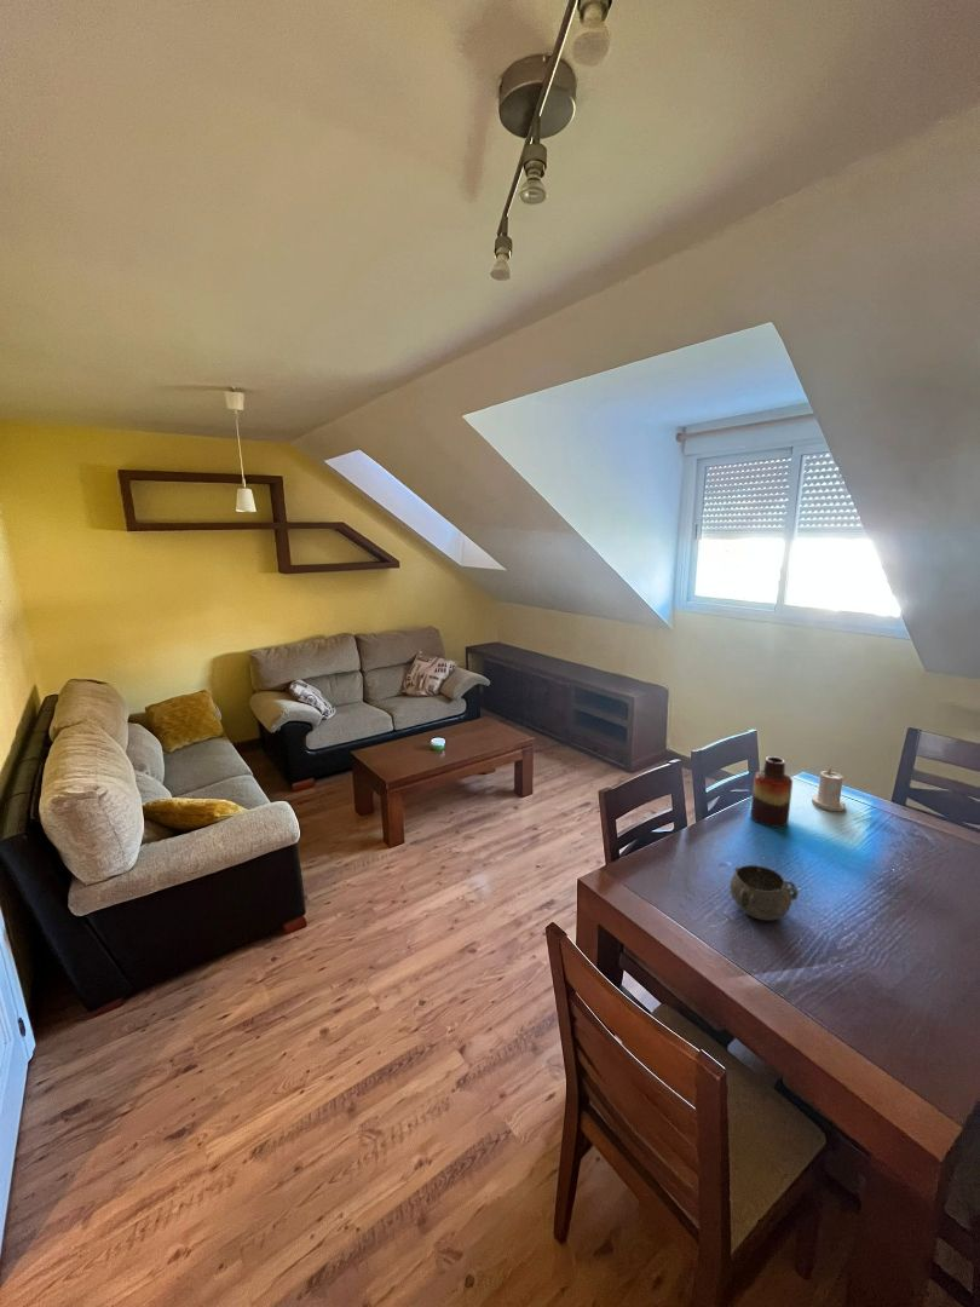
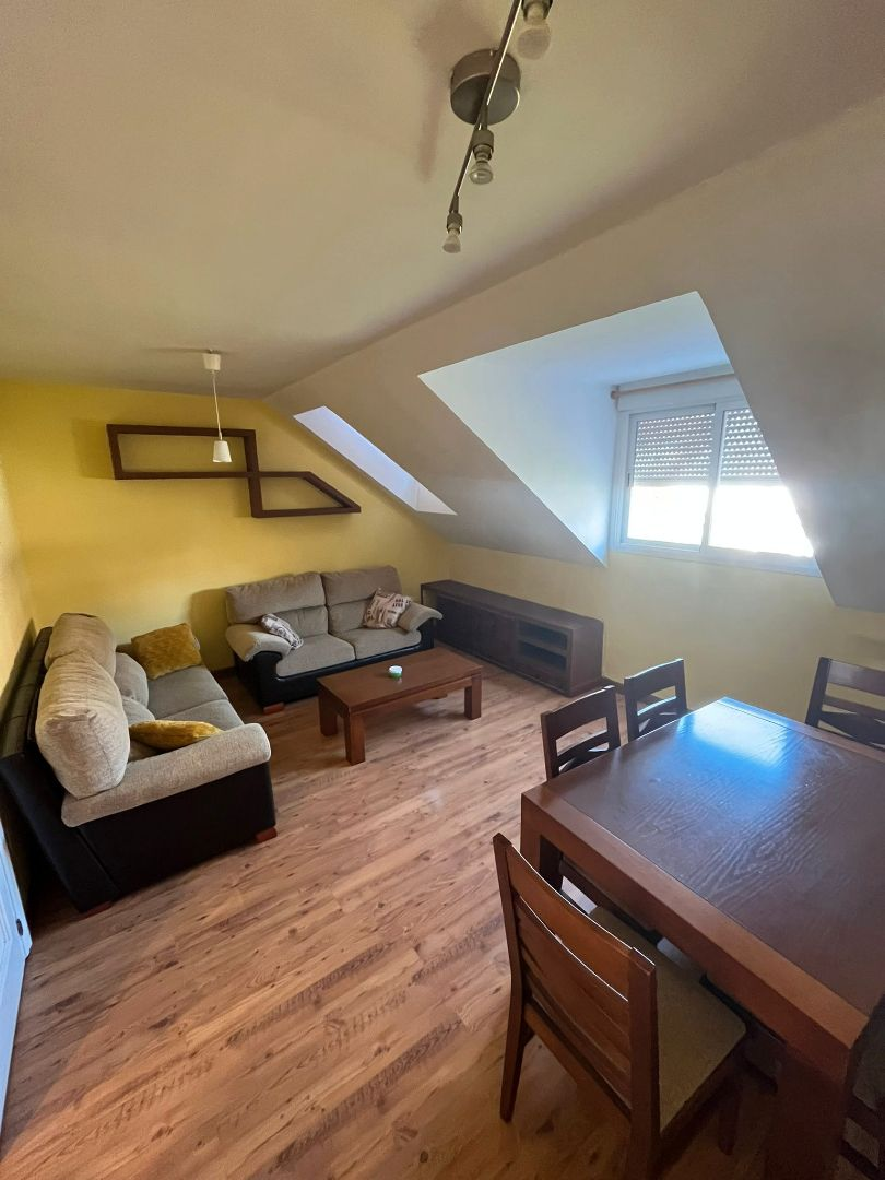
- vase (772, 789)
- decorative bowl (762, 892)
- candle (830, 787)
